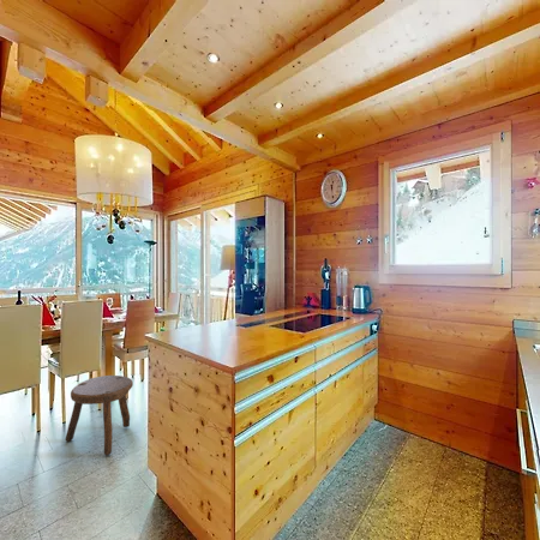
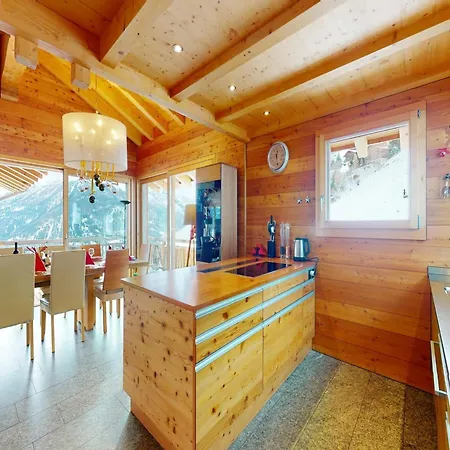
- stool (103, 412)
